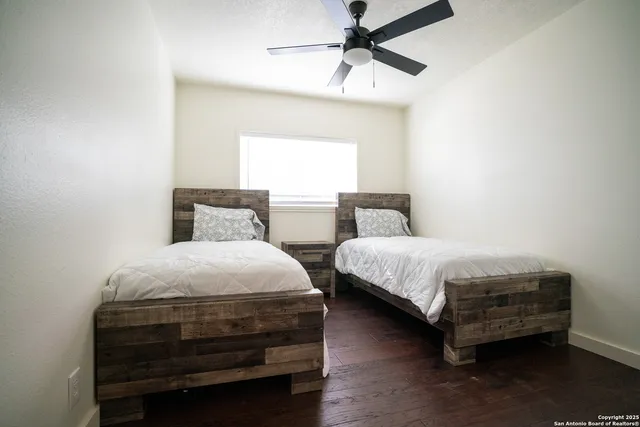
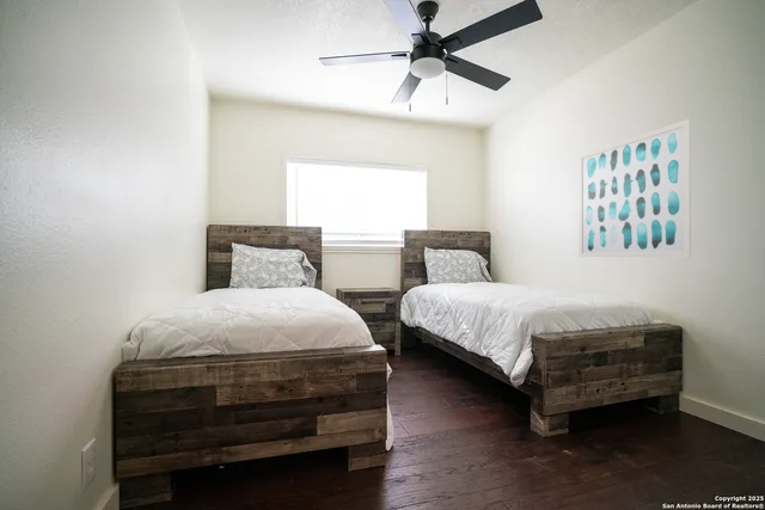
+ wall art (625, 198)
